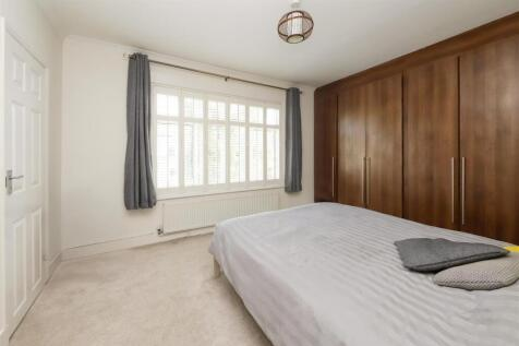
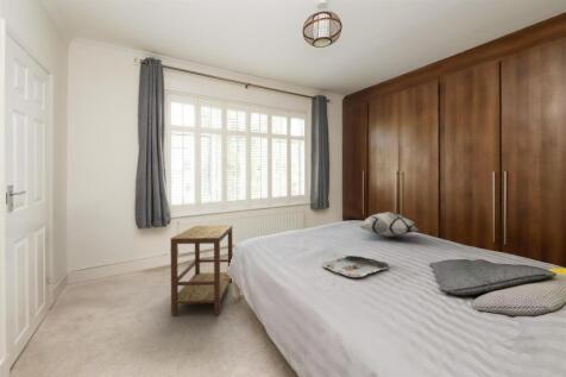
+ side table (206, 262)
+ decorative pillow (388, 224)
+ serving tray (354, 265)
